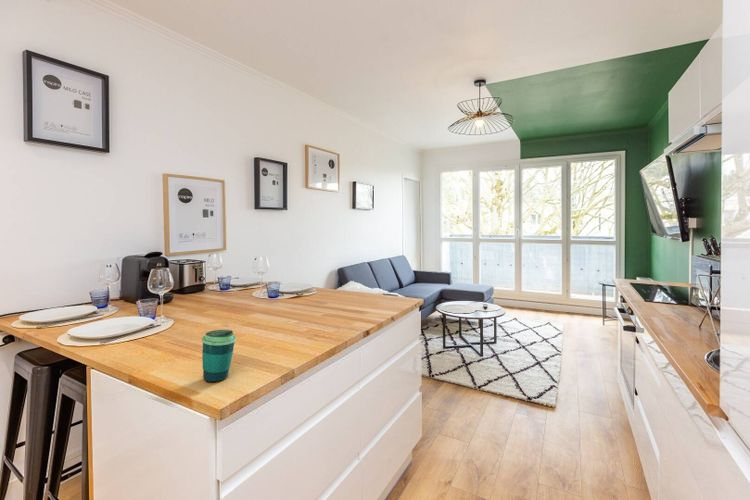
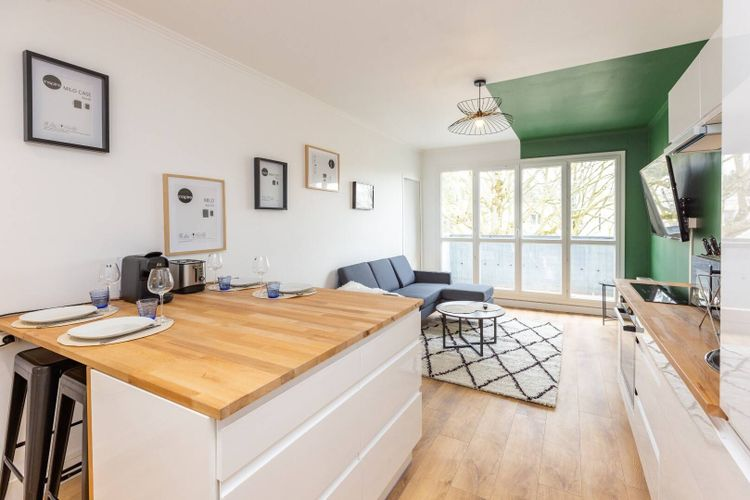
- cup (219, 355)
